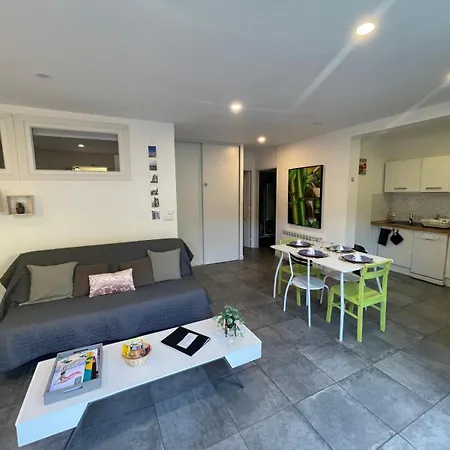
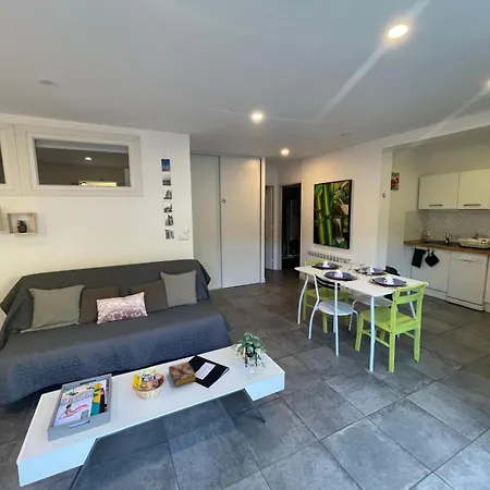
+ book (182, 373)
